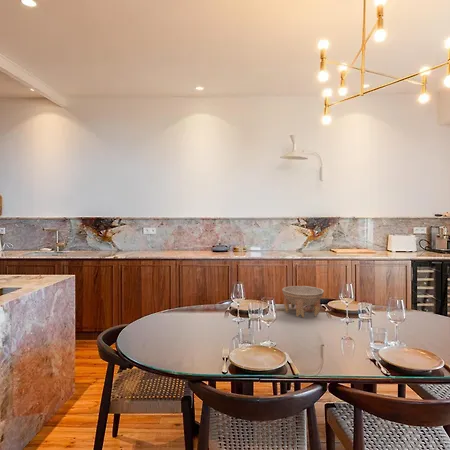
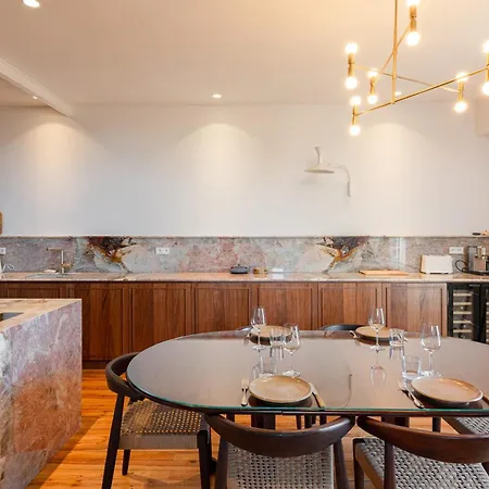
- bowl (302, 301)
